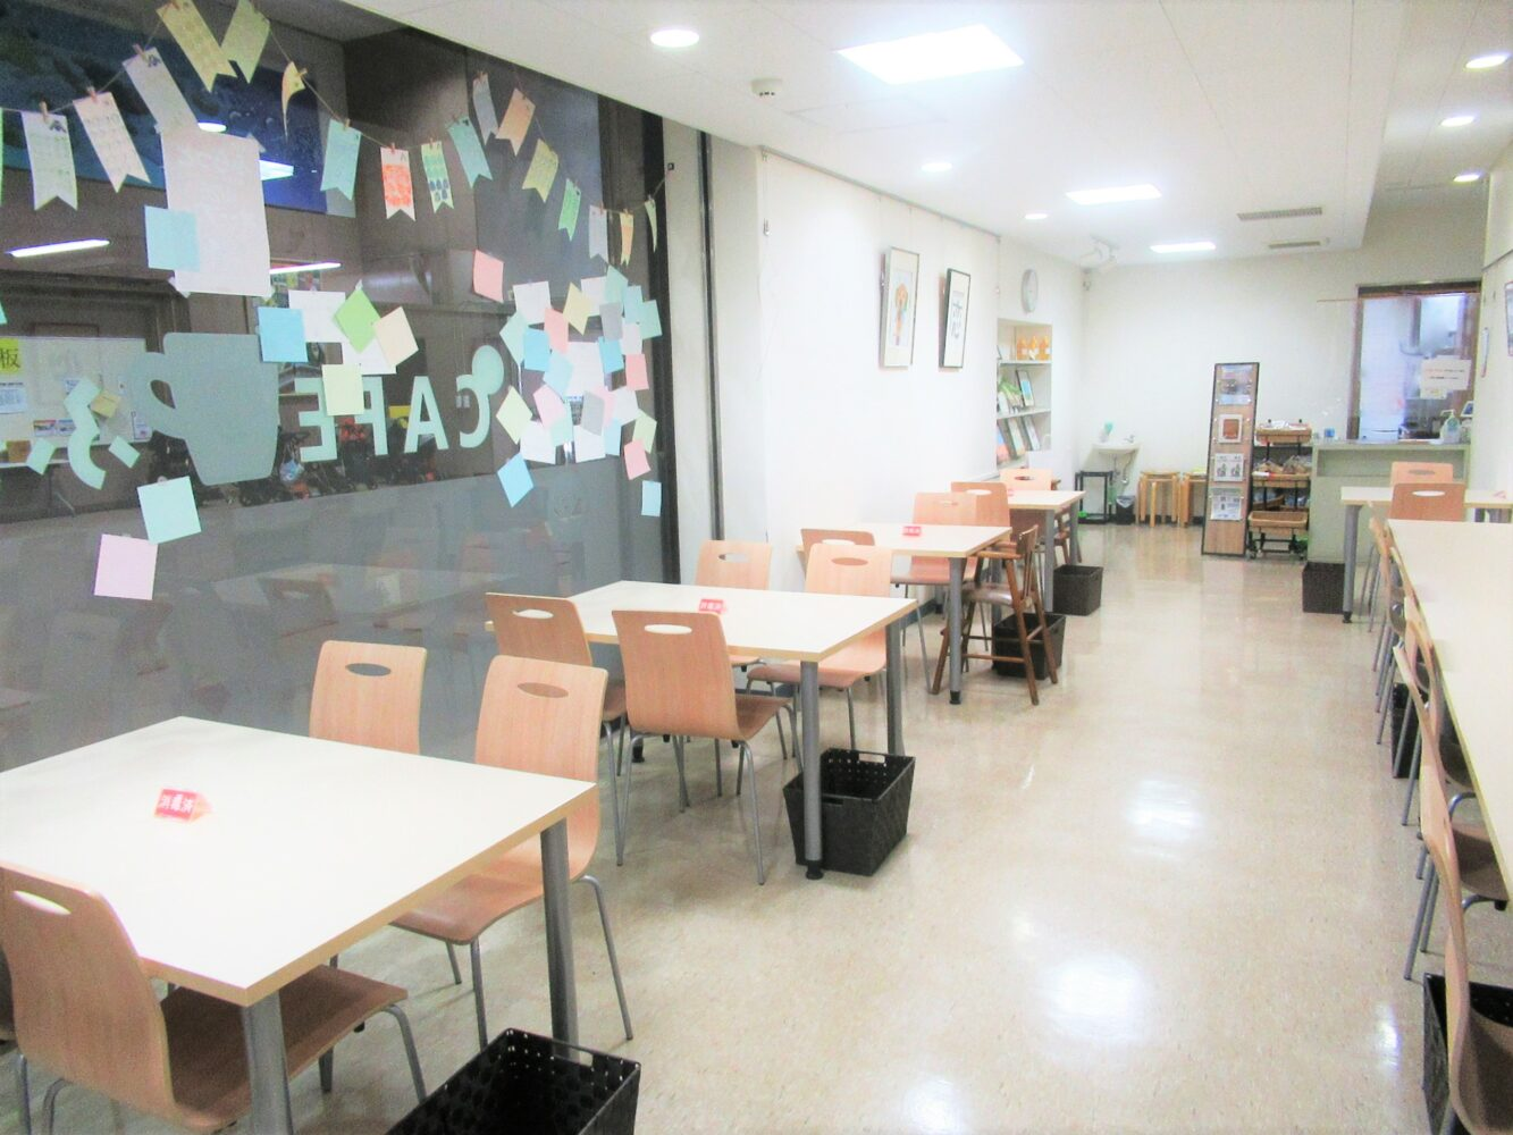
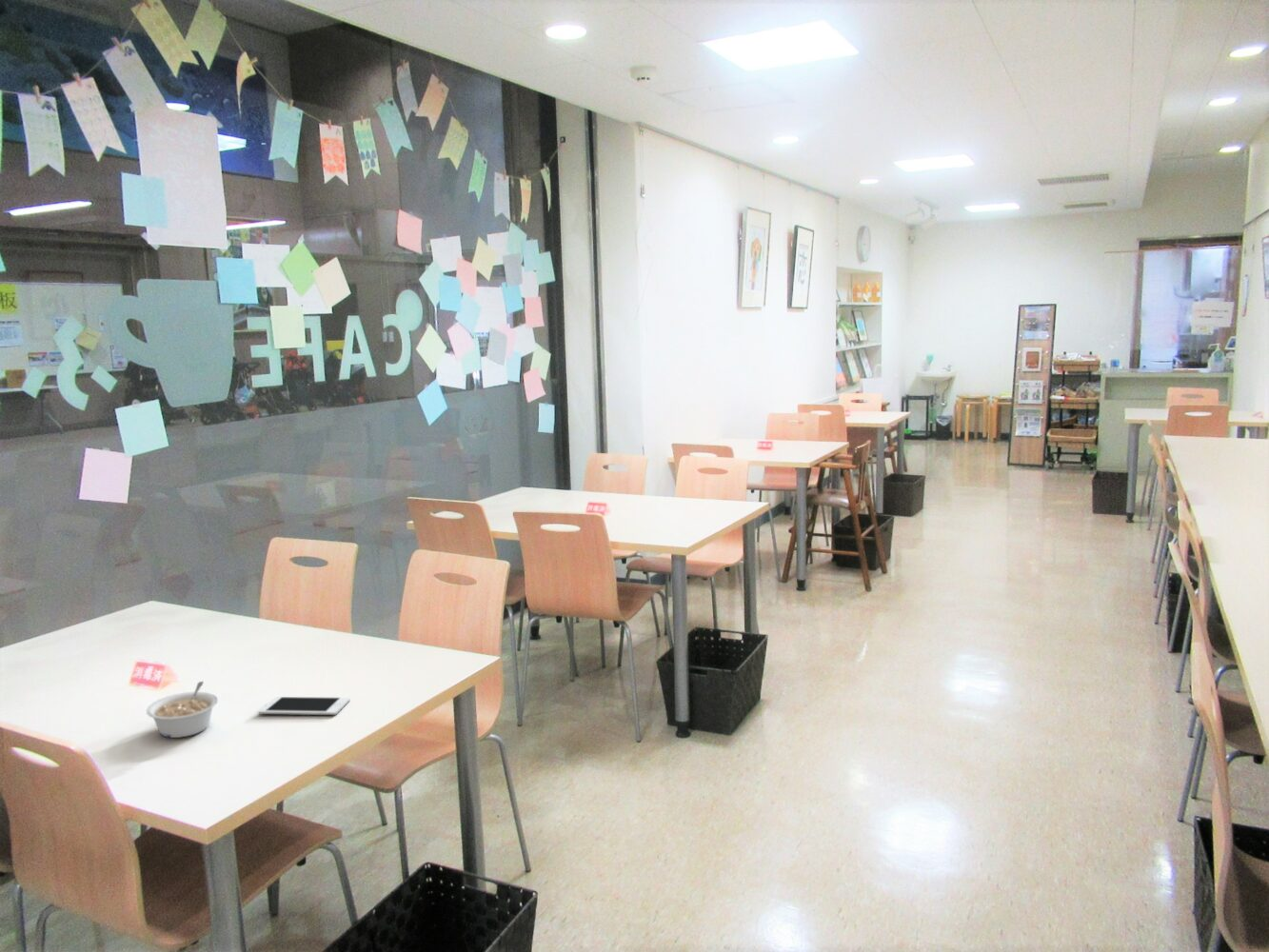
+ legume (182, 713)
+ cell phone (305, 705)
